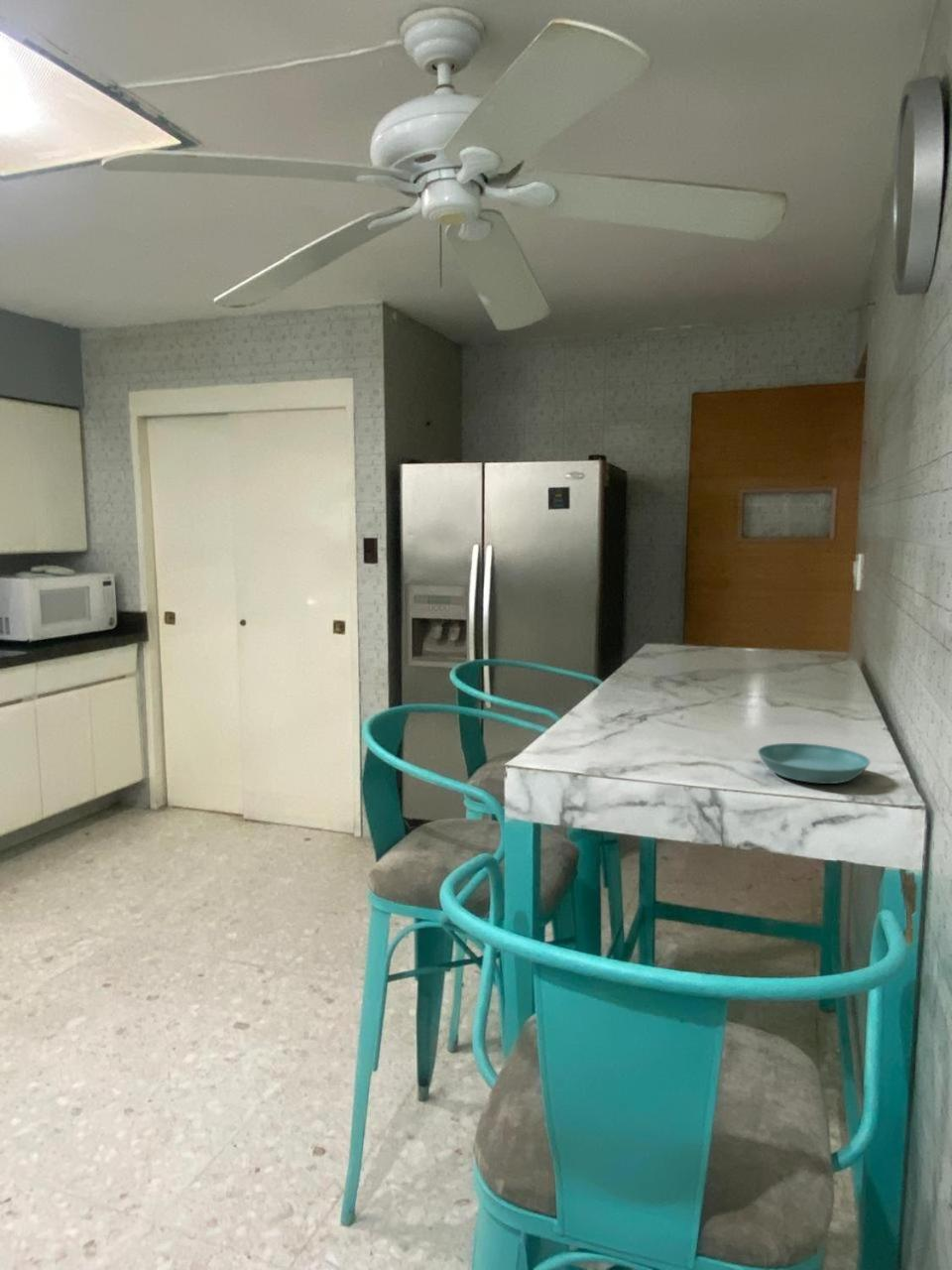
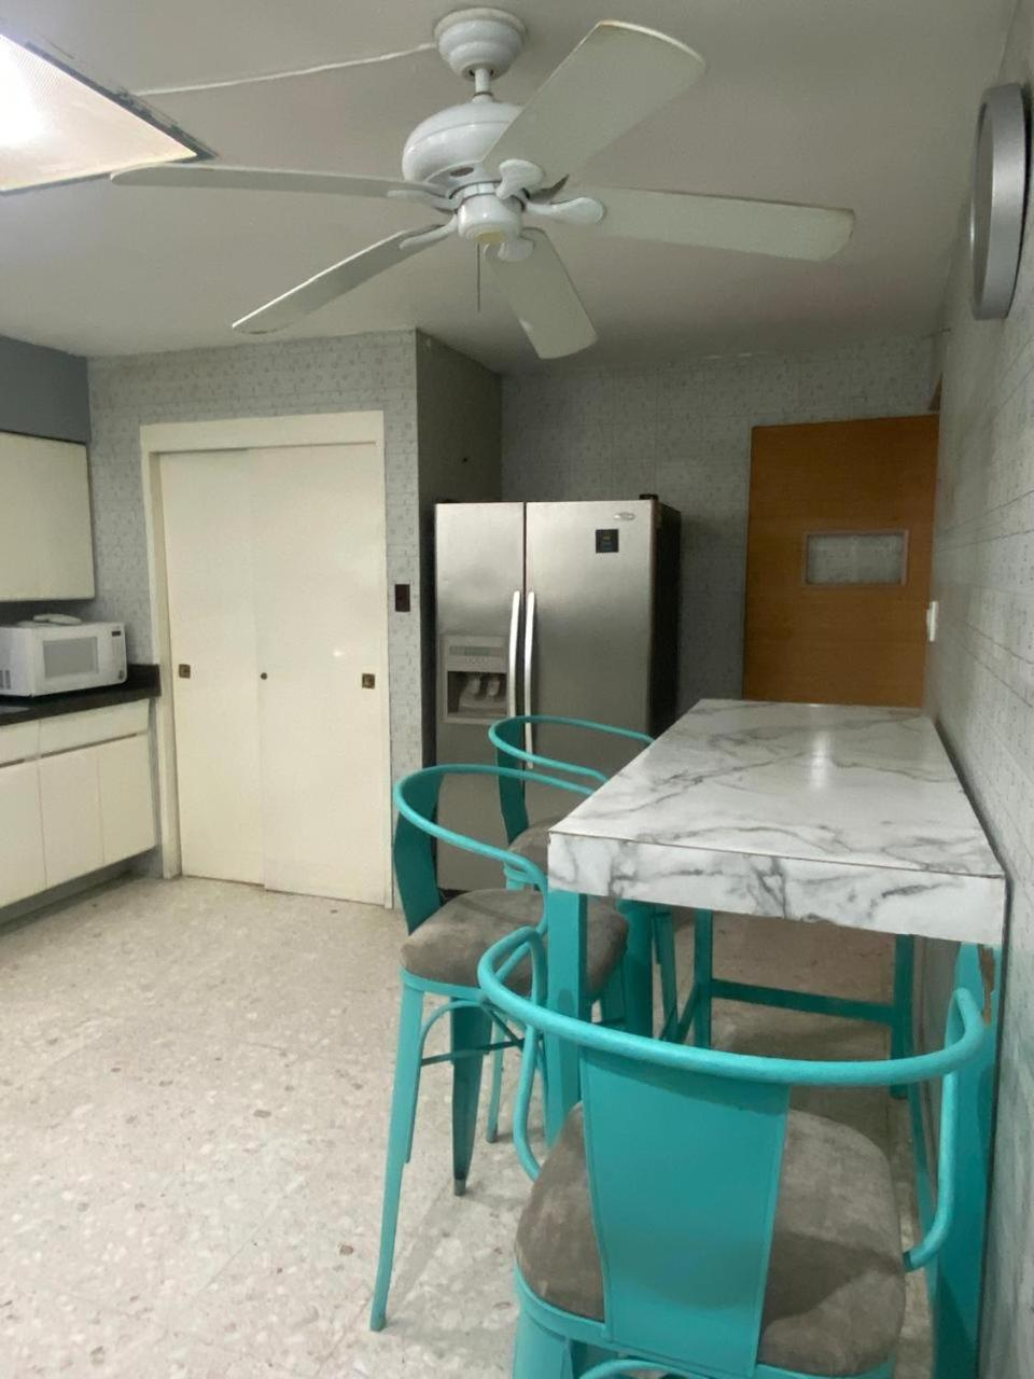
- saucer (811, 764)
